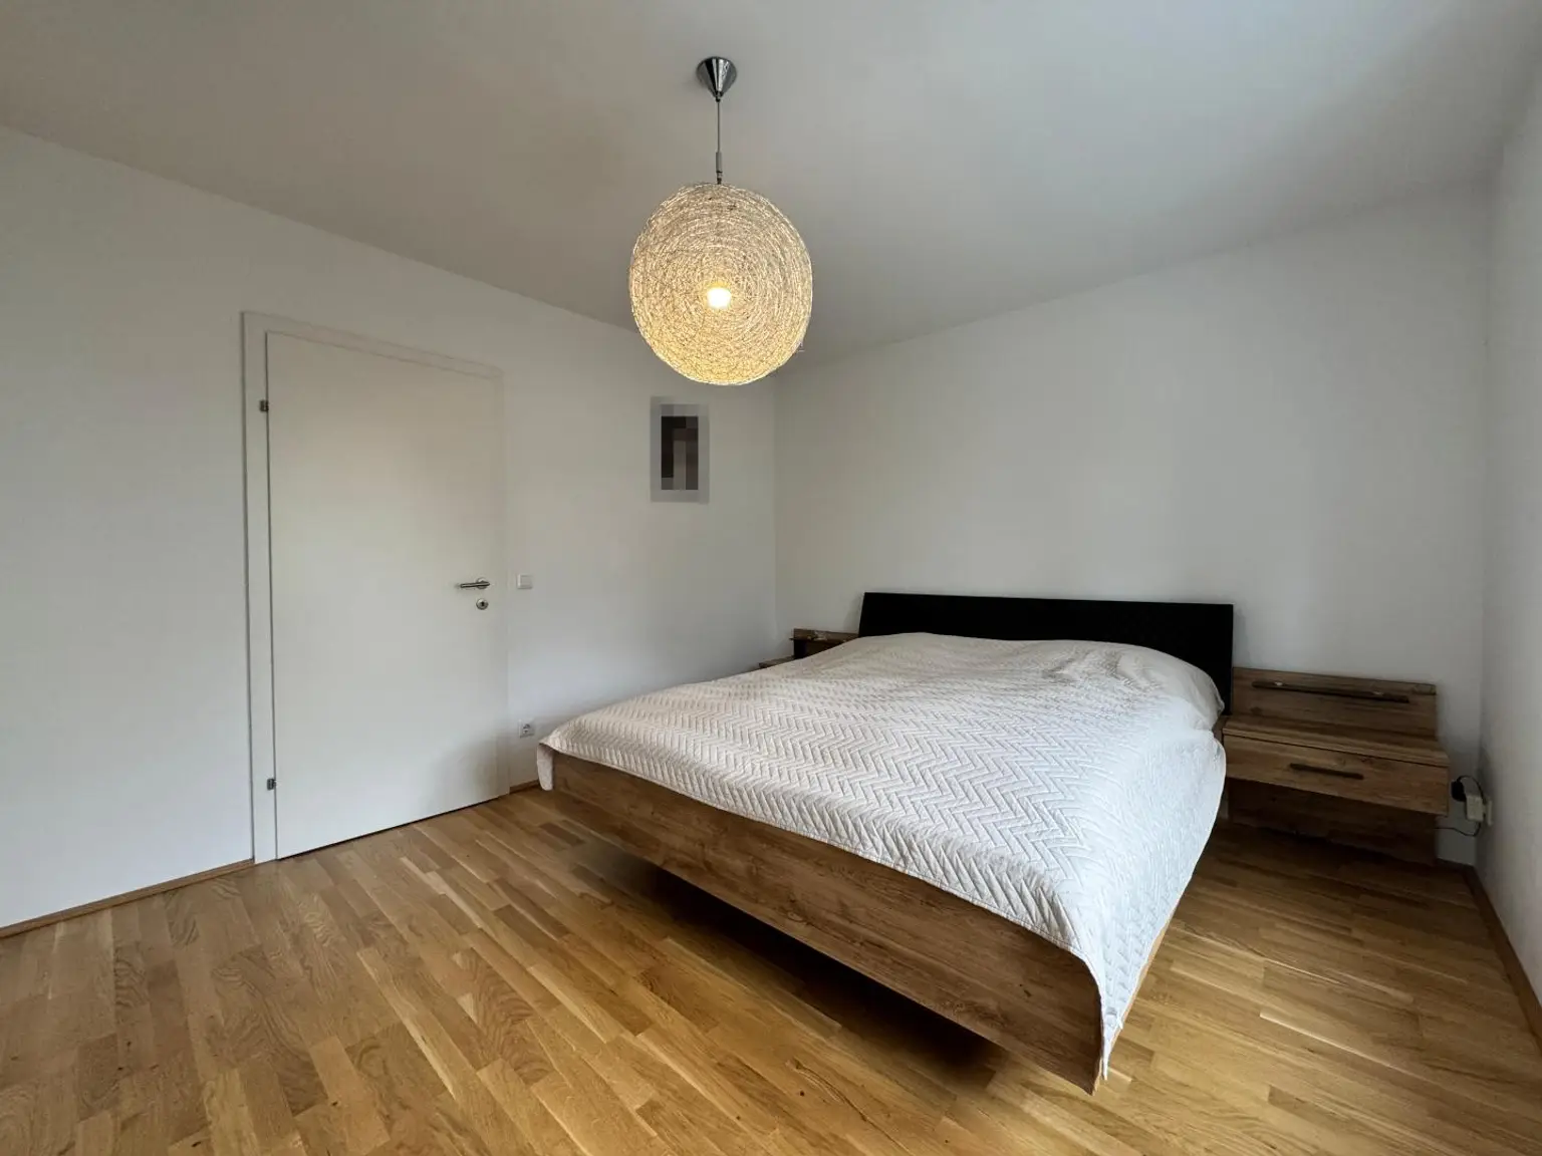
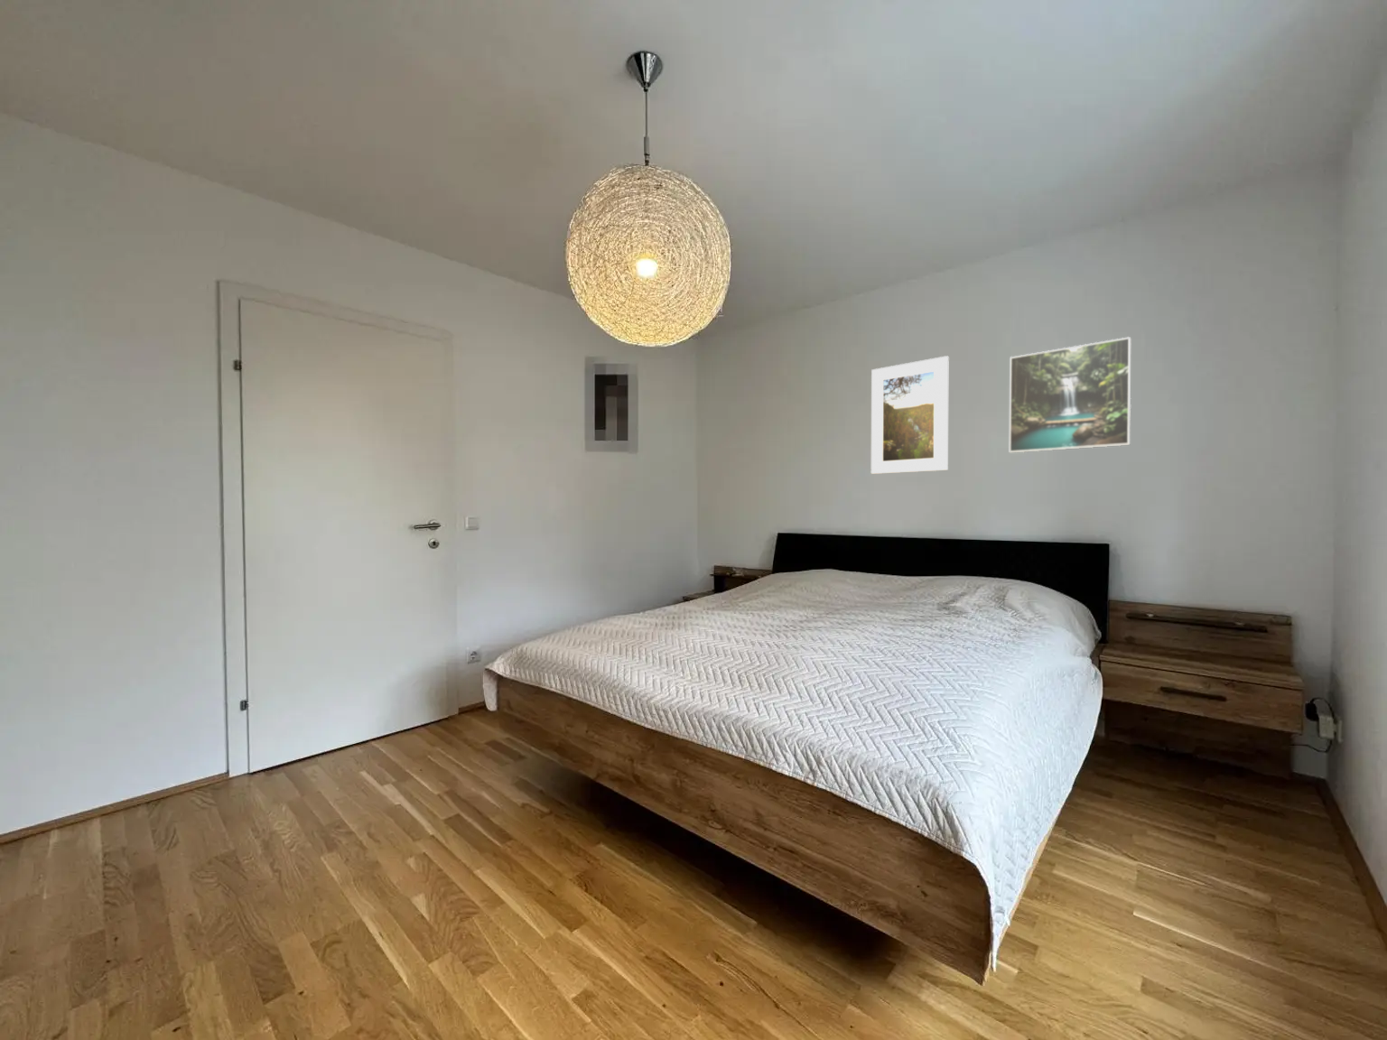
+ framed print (908, 417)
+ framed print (1066, 398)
